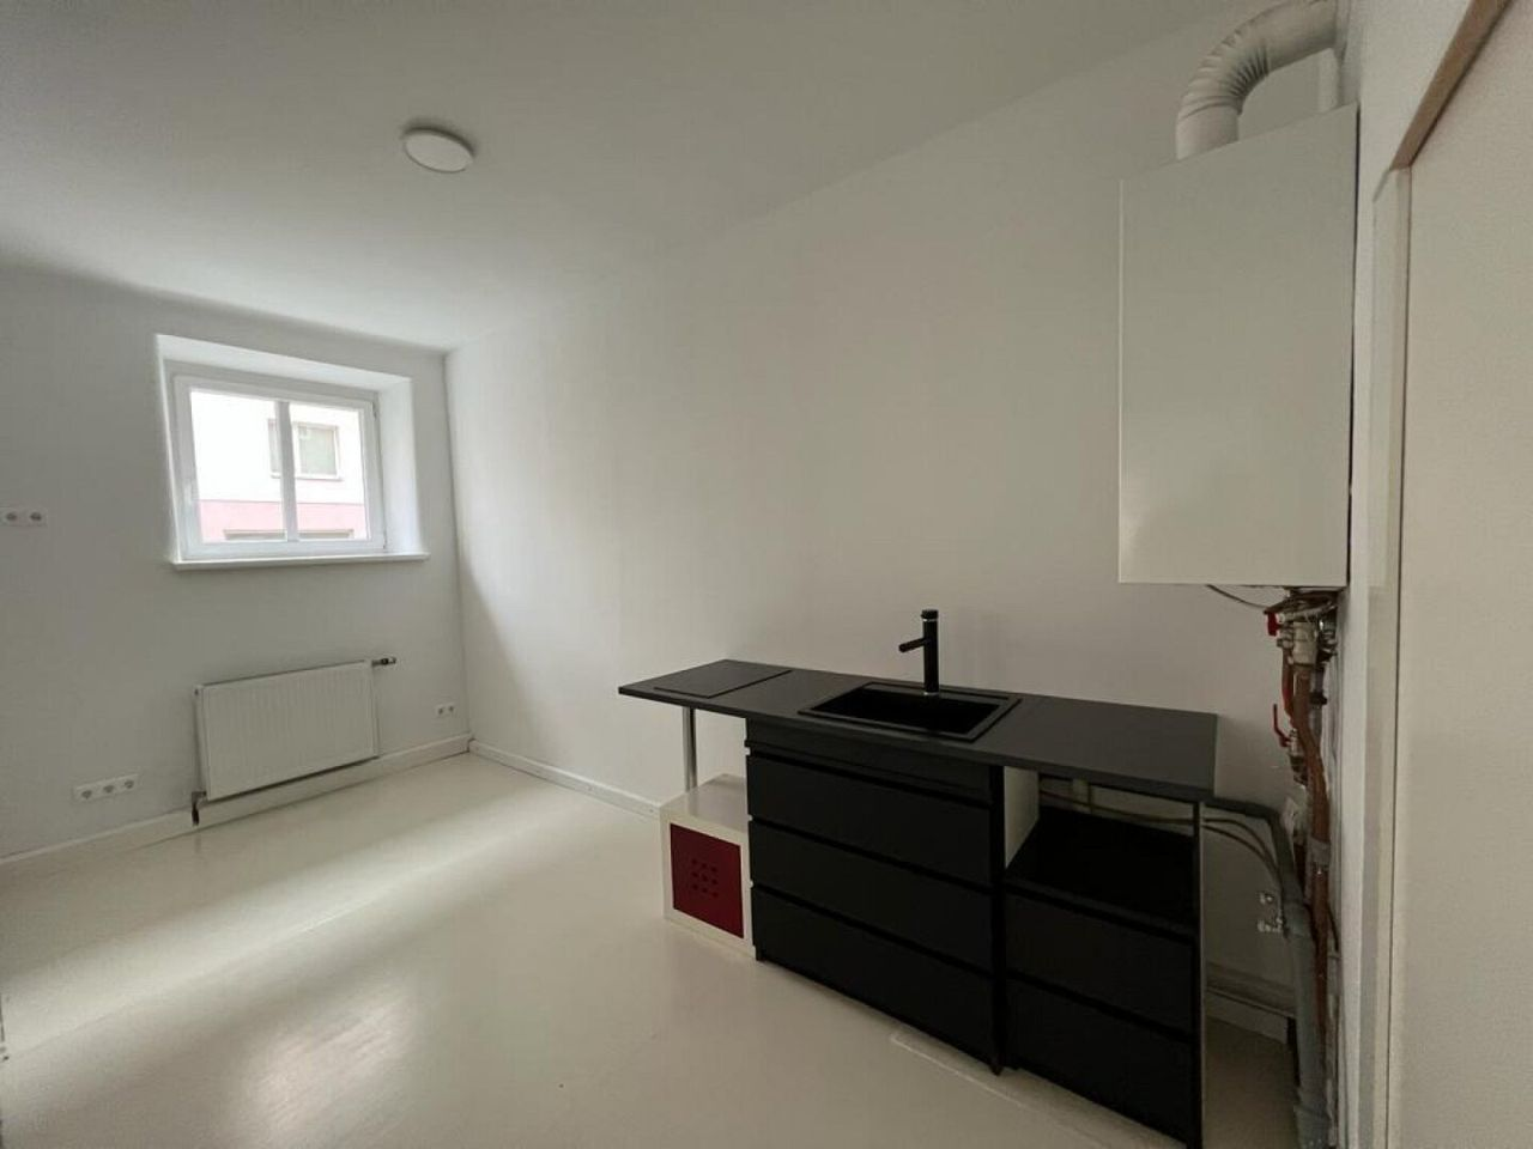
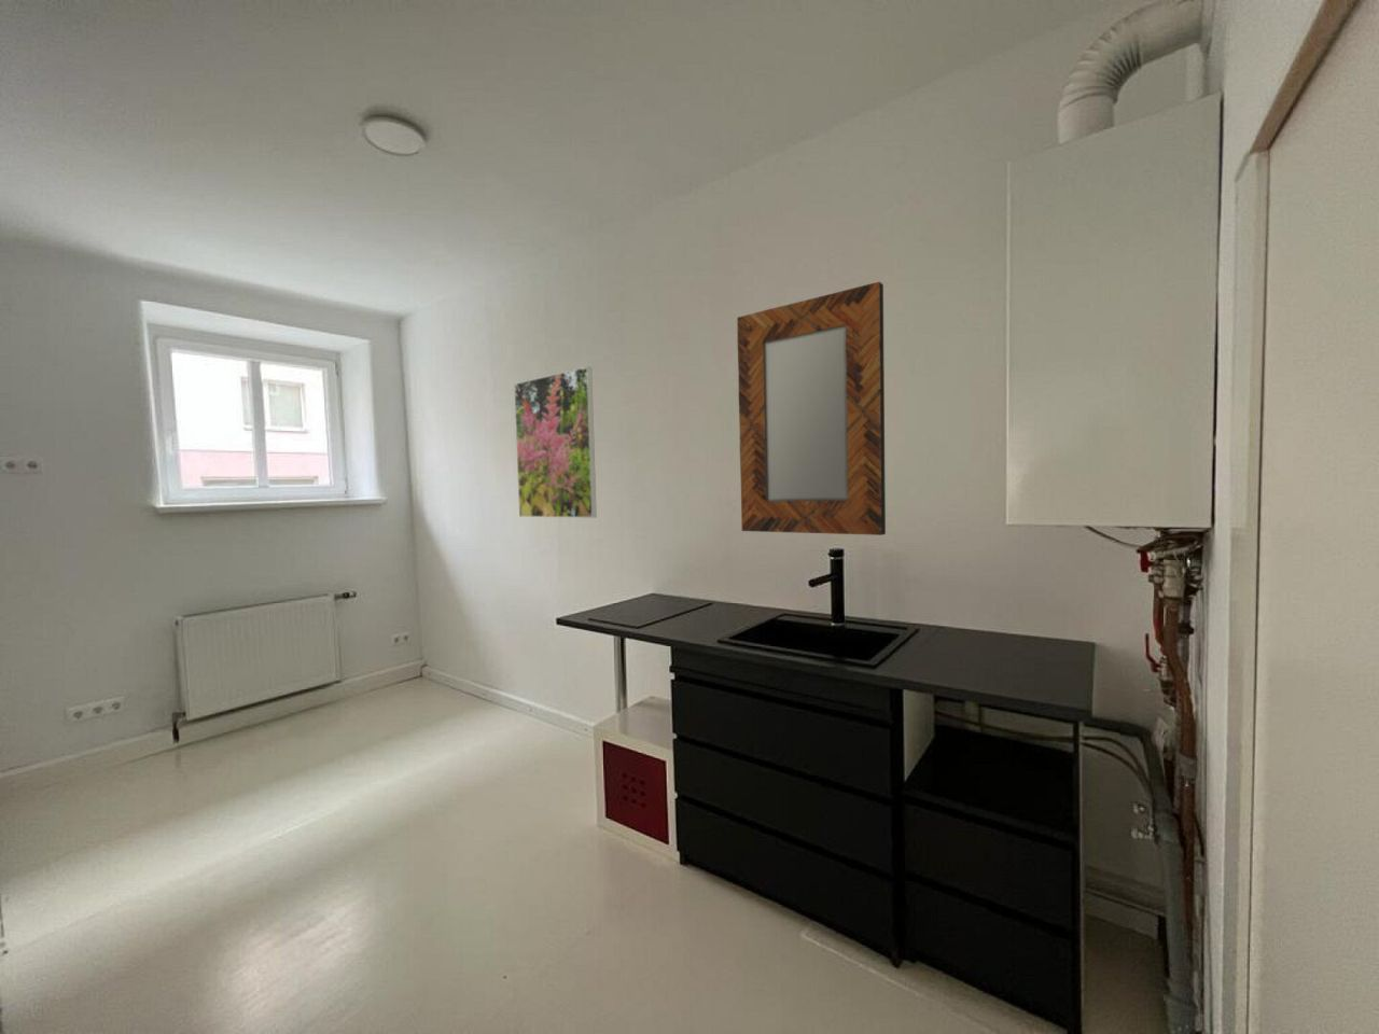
+ home mirror (806, 418)
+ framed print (553, 447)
